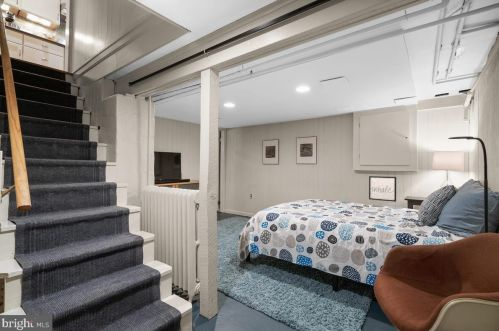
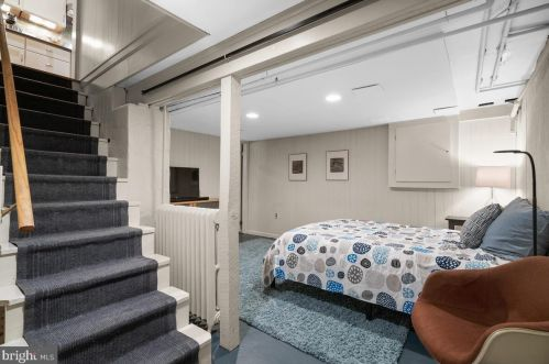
- wall art (382, 188)
